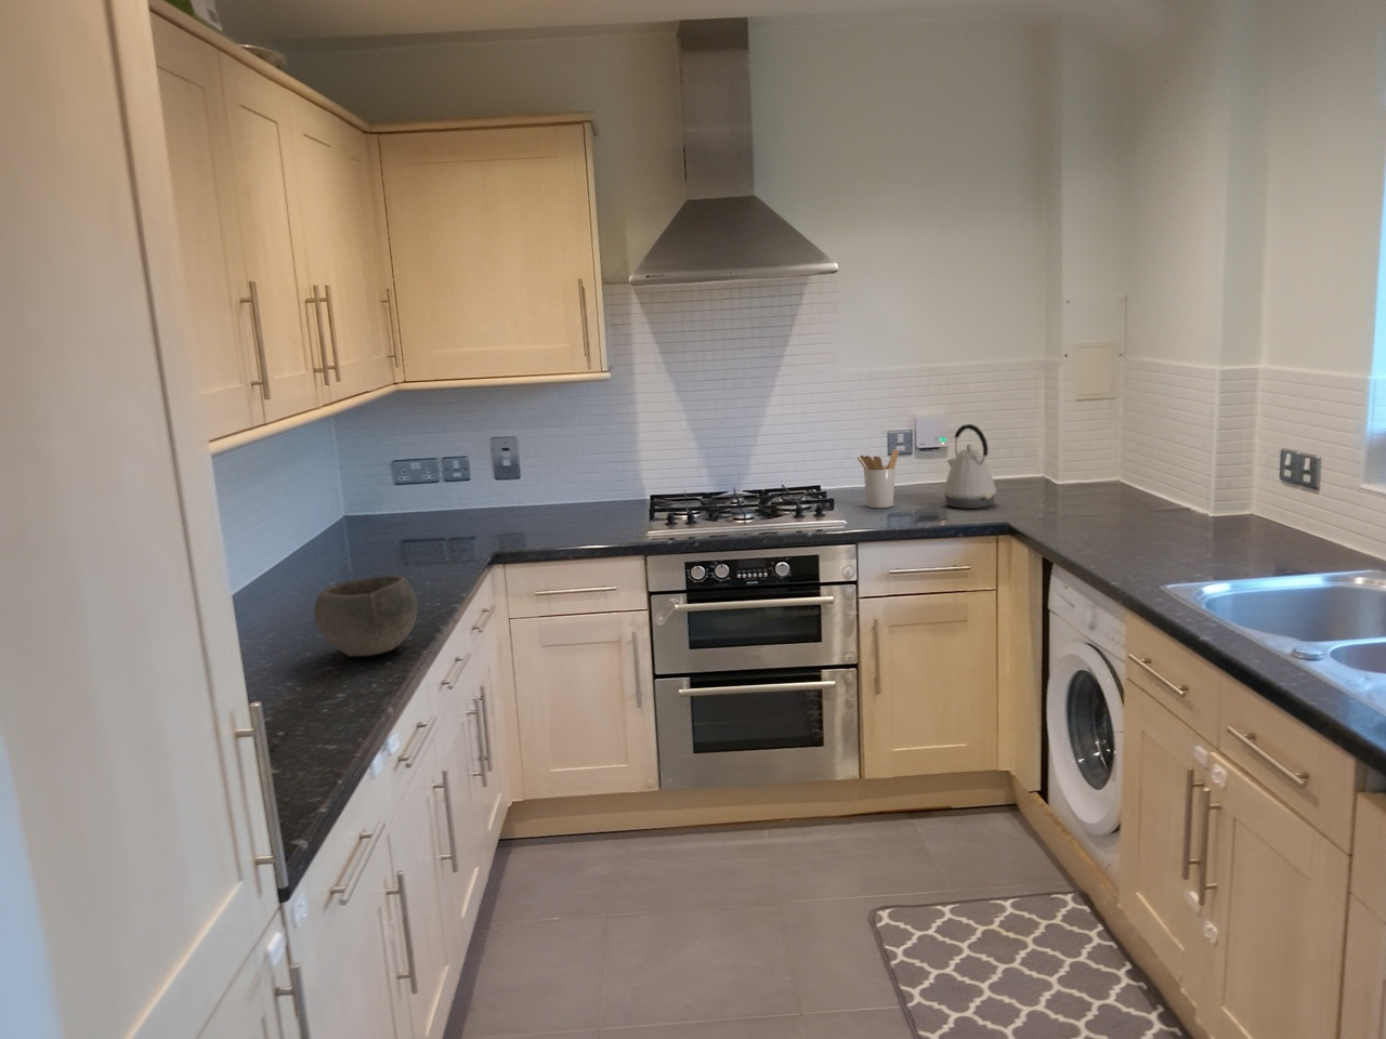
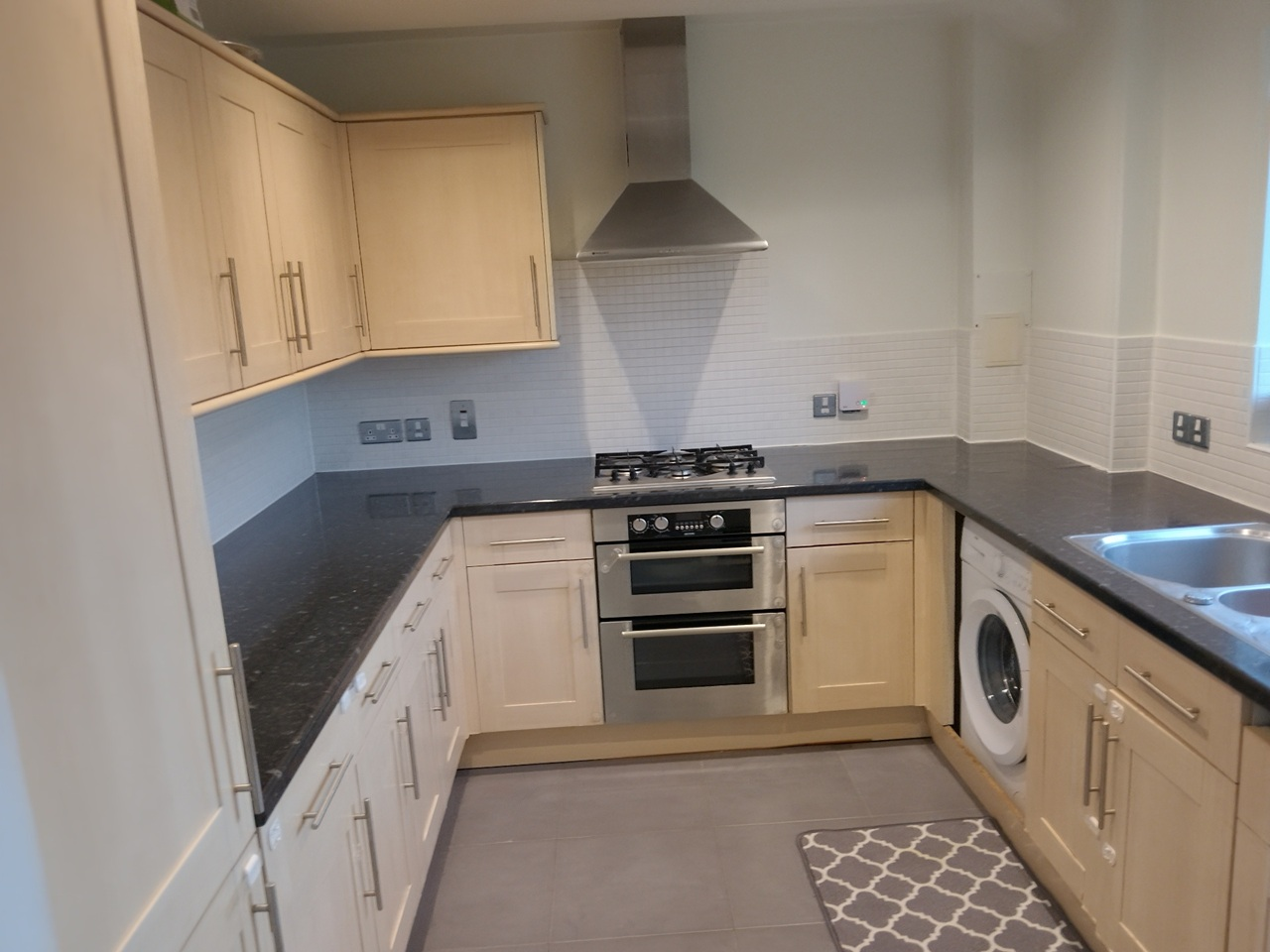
- bowl (367, 617)
- utensil holder (876, 478)
- kettle (968, 464)
